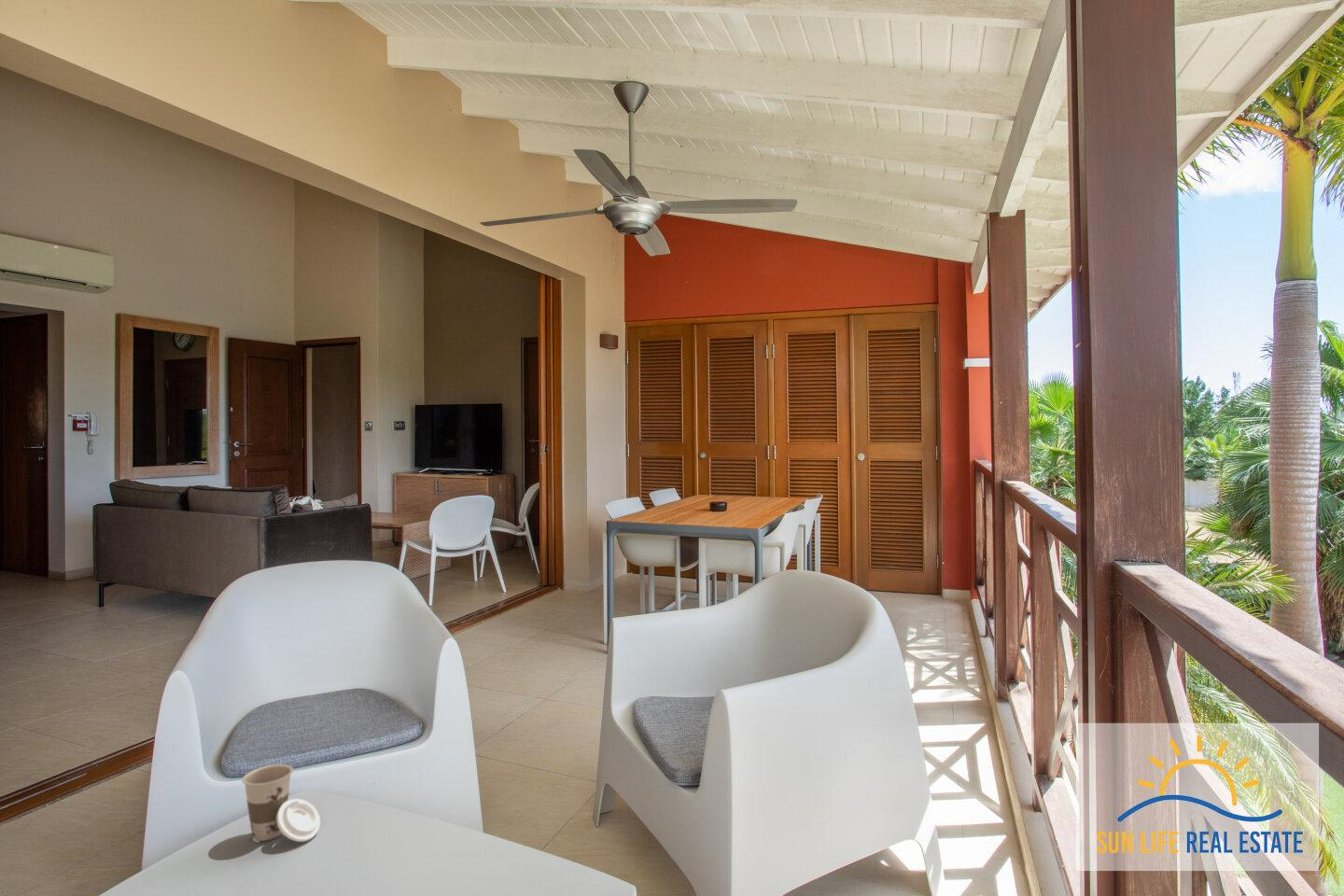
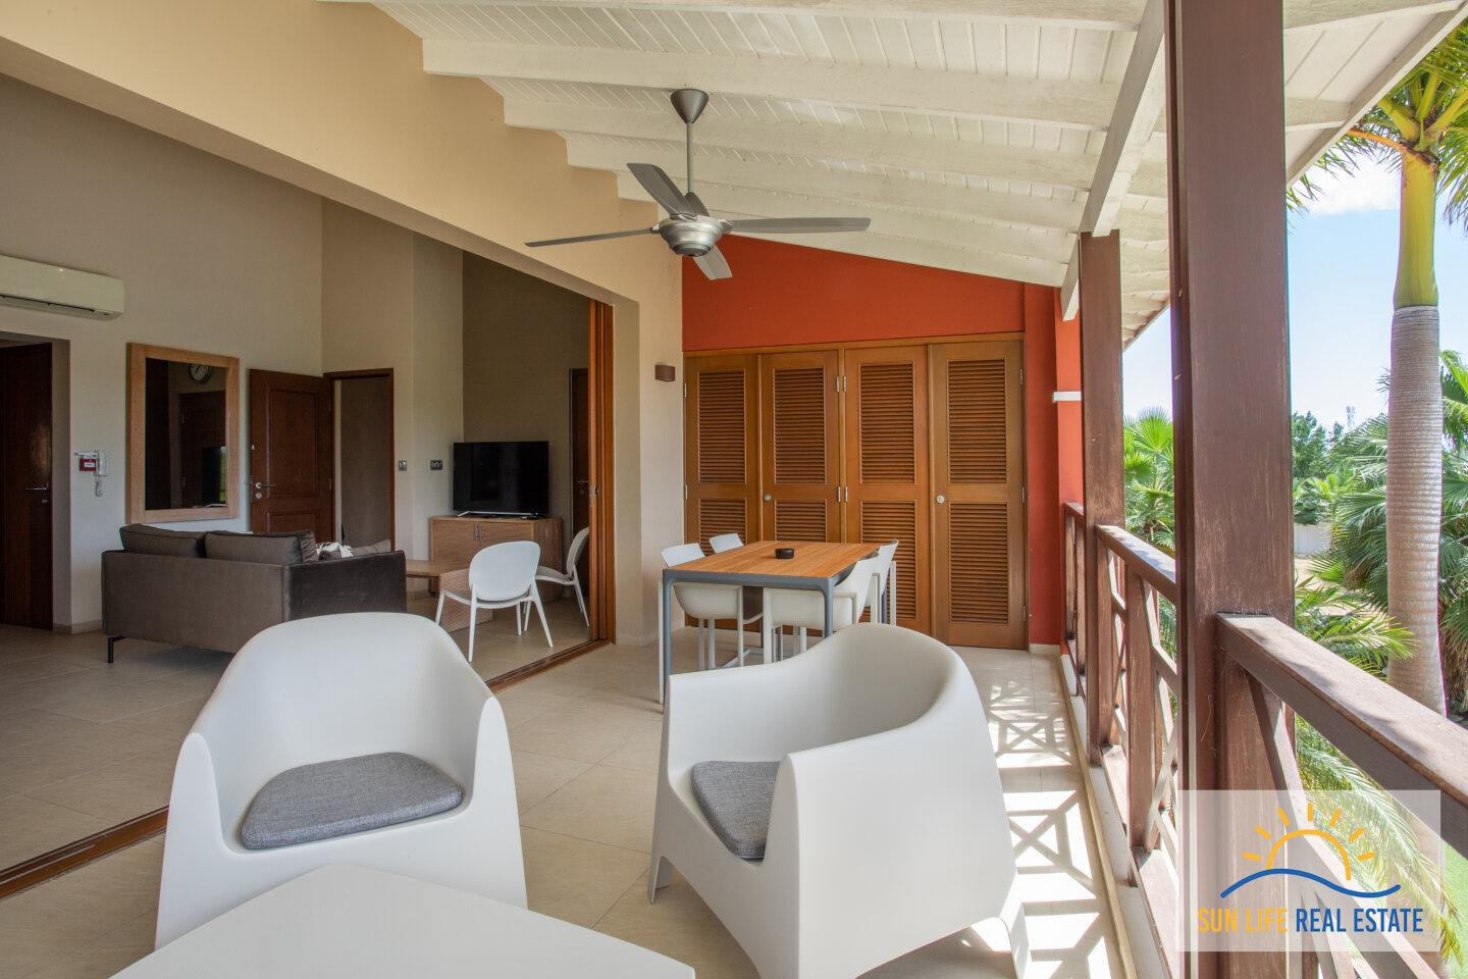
- cup (281, 805)
